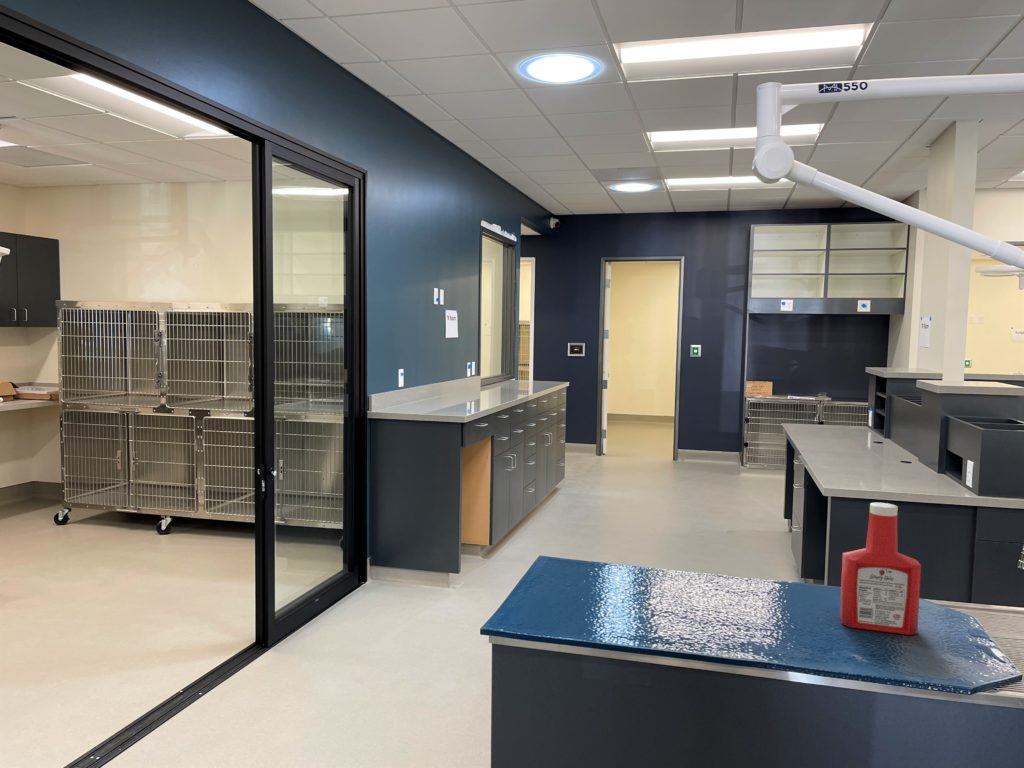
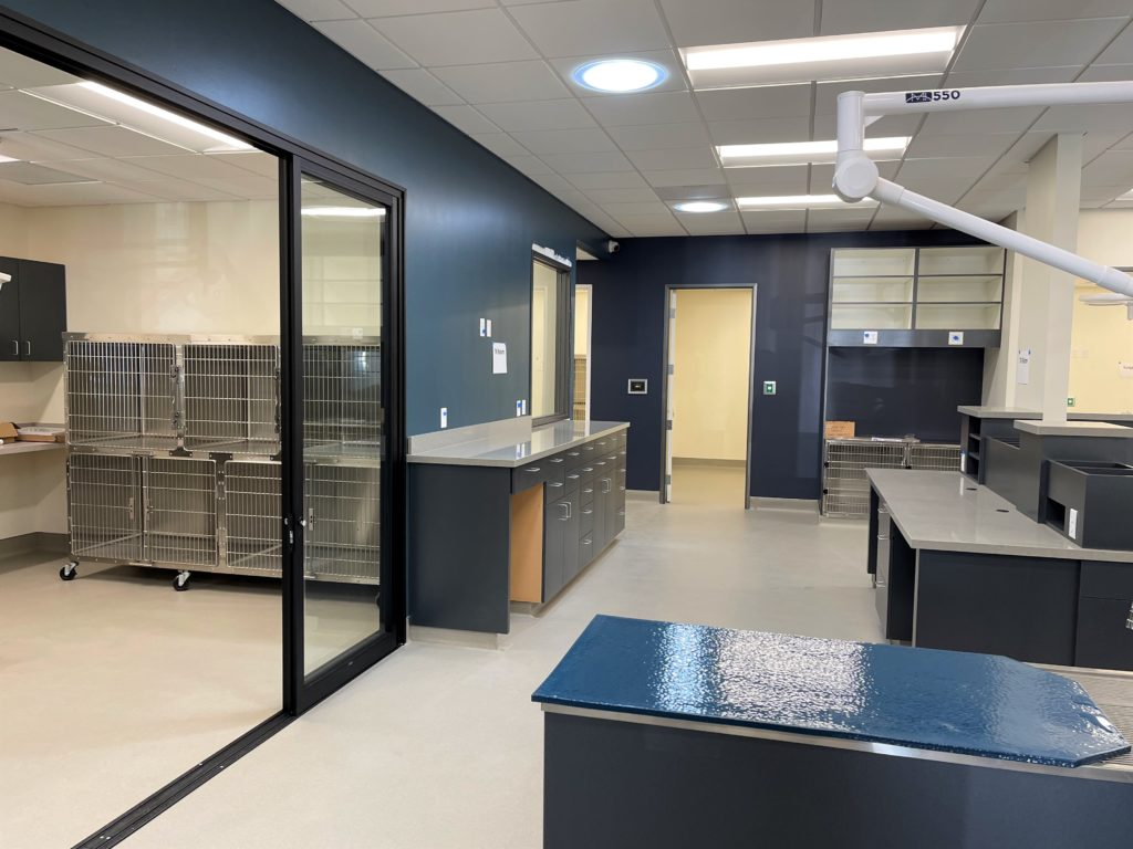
- soap bottle (880, 565)
